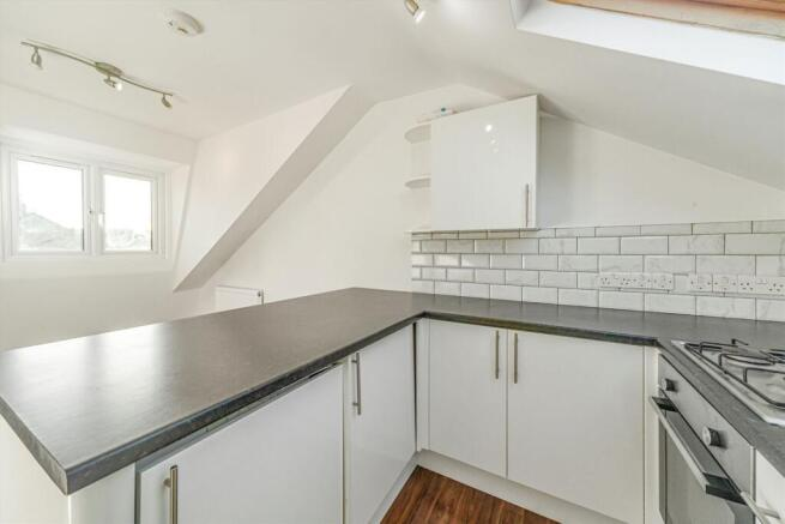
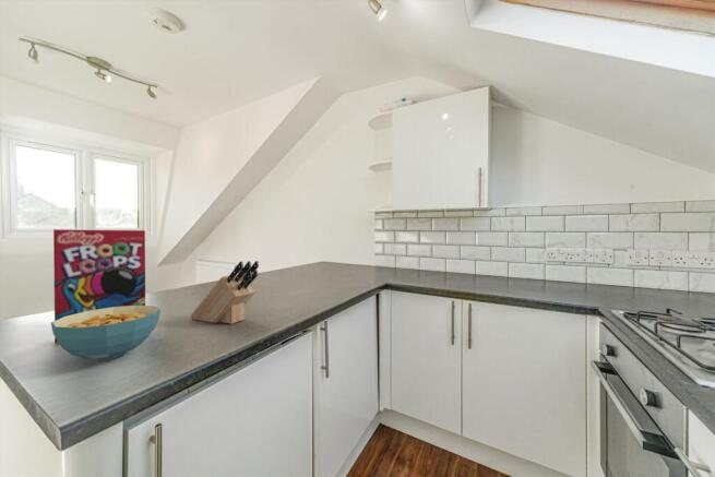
+ knife block (226, 289)
+ cereal box (103, 281)
+ cereal bowl (110, 335)
